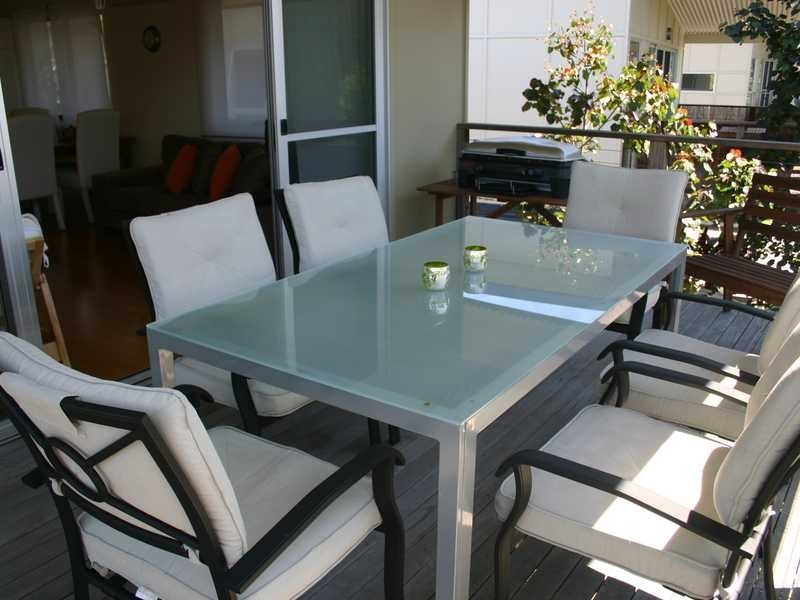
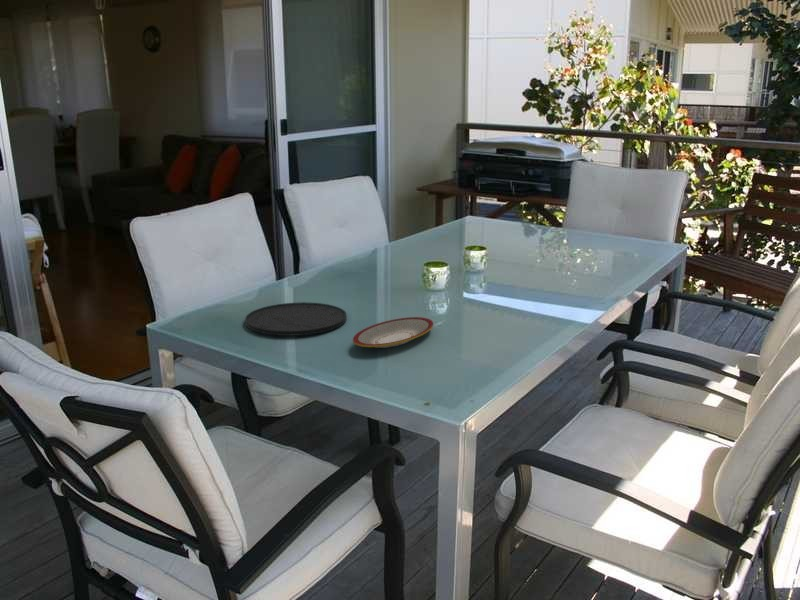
+ plate (394, 335)
+ plate (296, 318)
